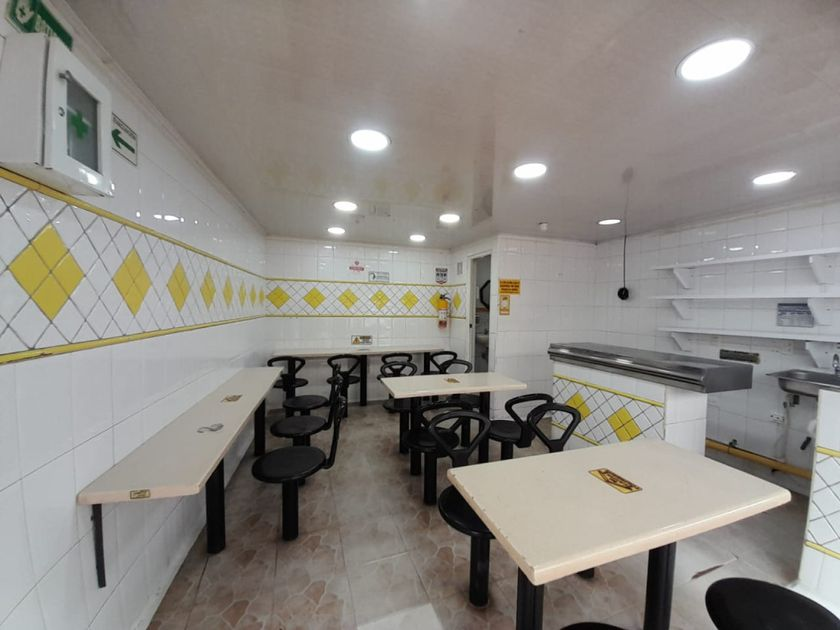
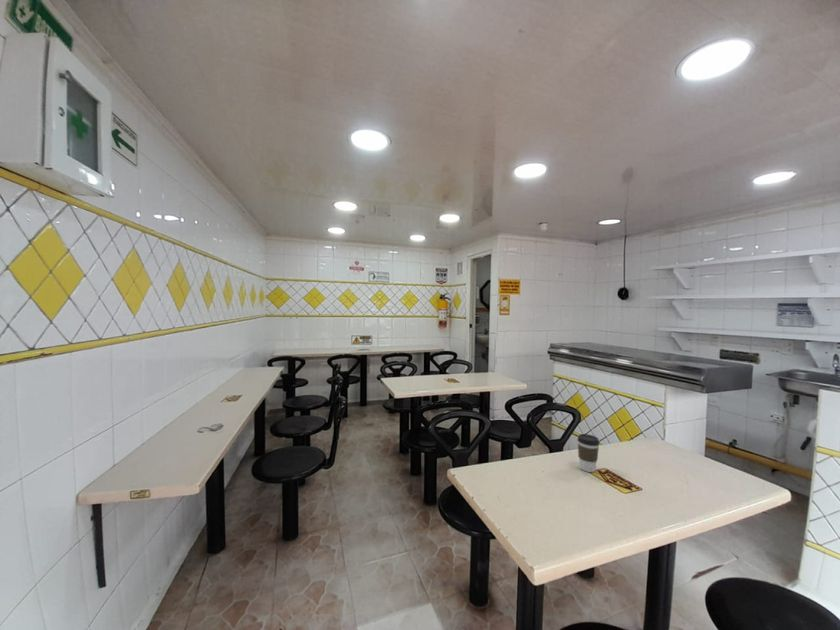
+ coffee cup (587, 453)
